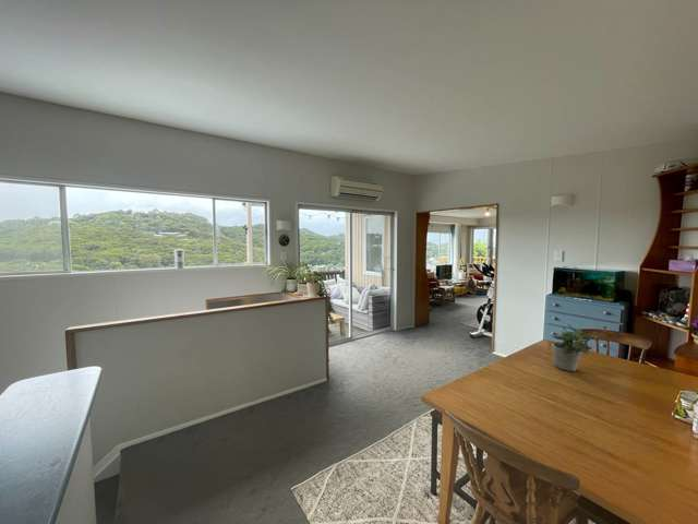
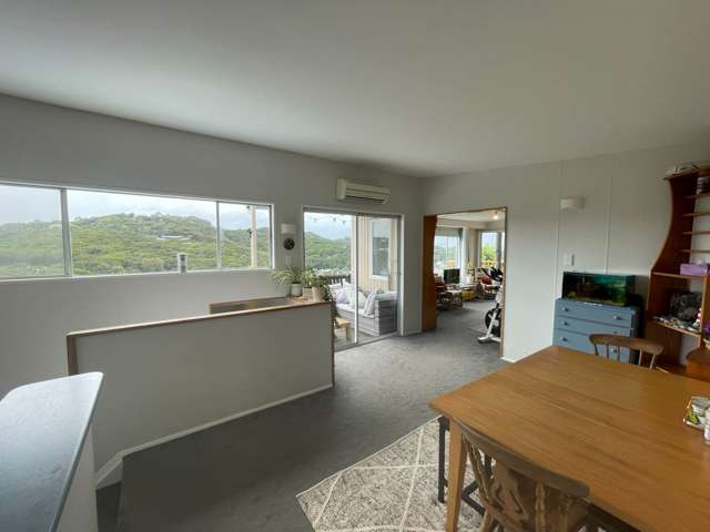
- potted plant (574, 347)
